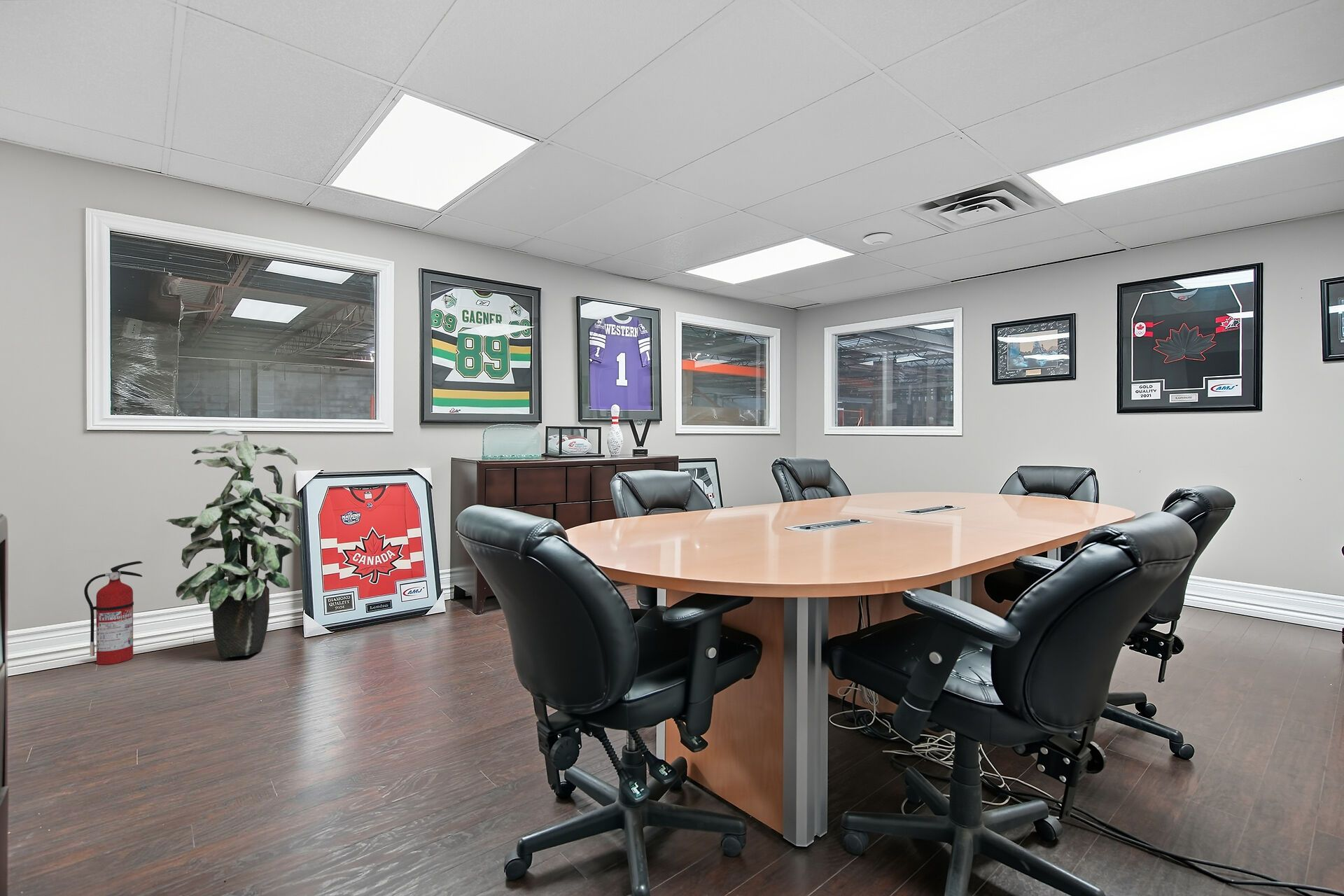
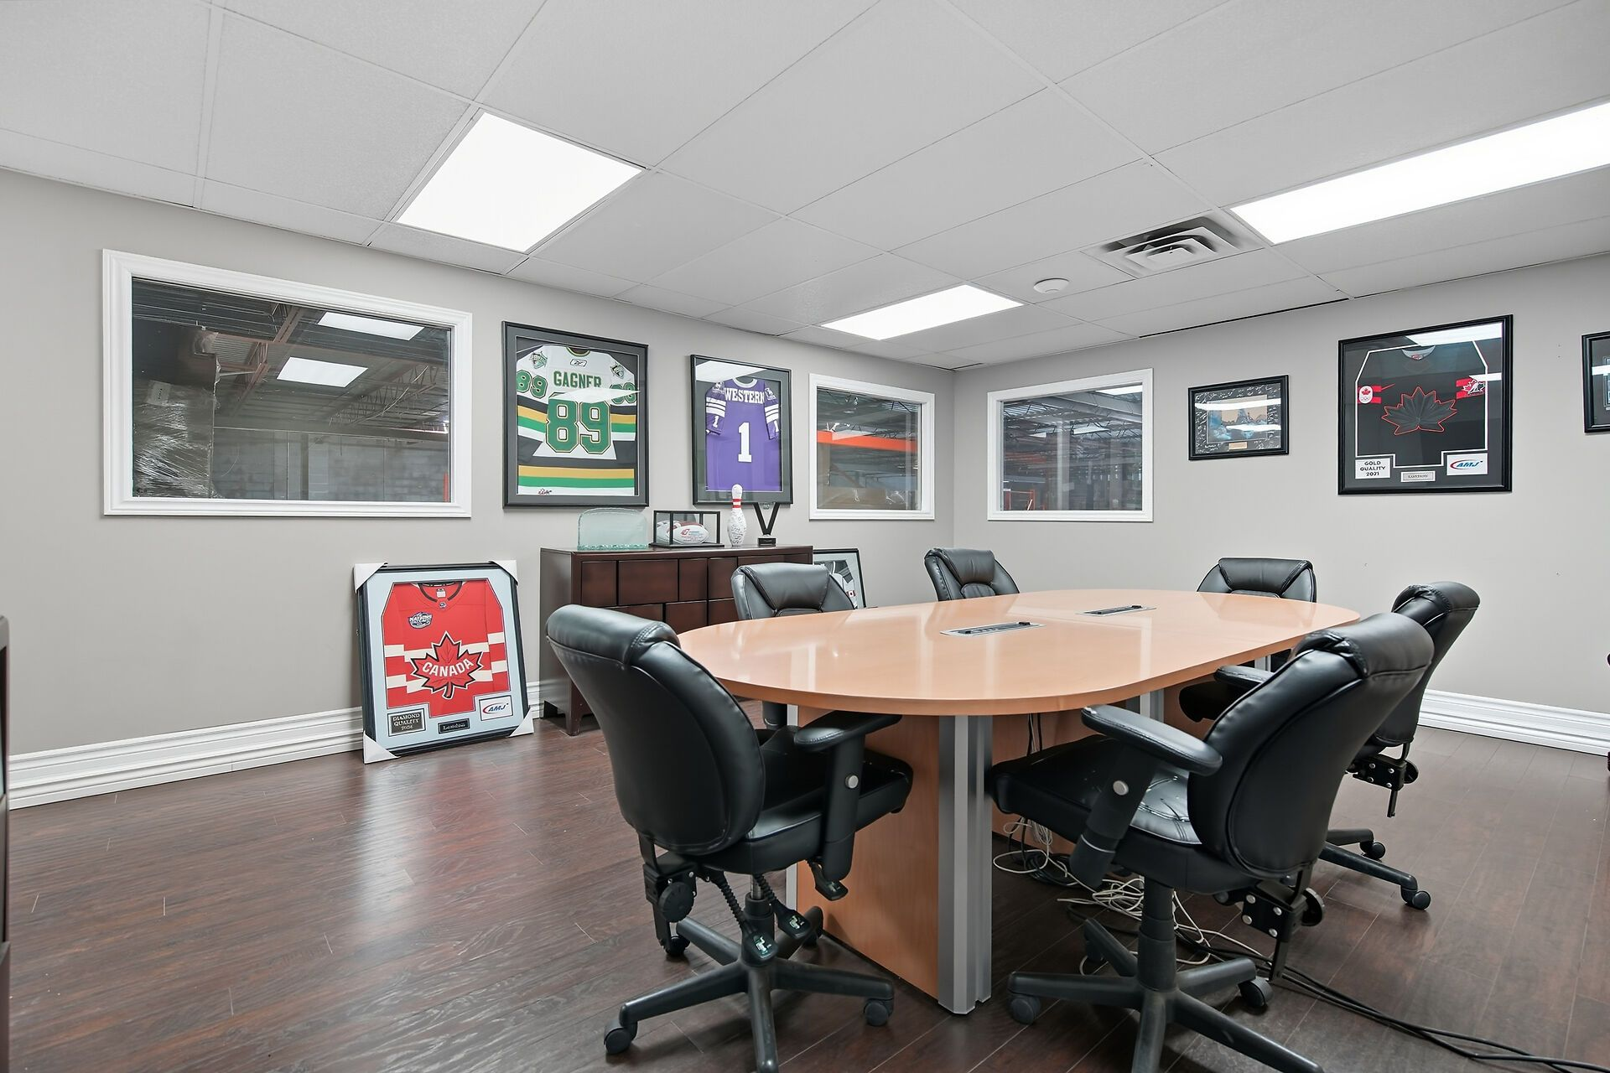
- fire extinguisher (114, 612)
- indoor plant (237, 541)
